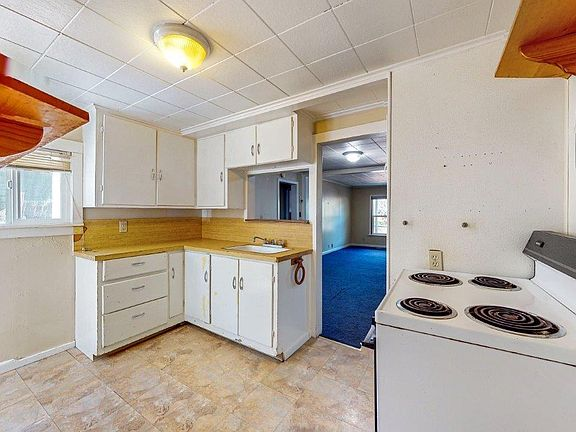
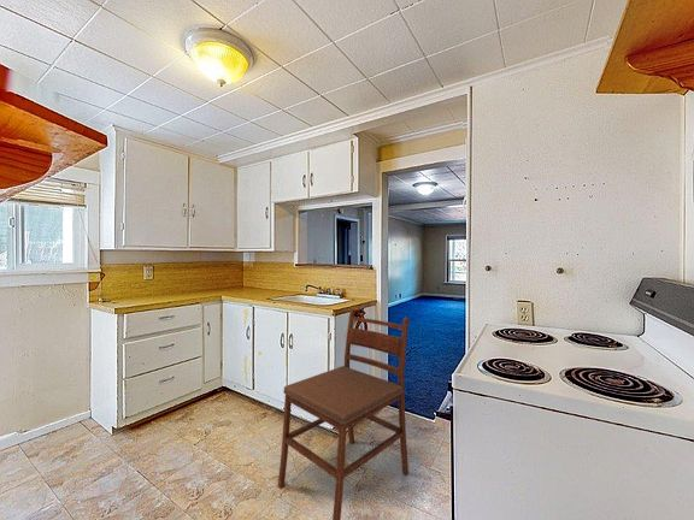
+ dining chair (345, 400)
